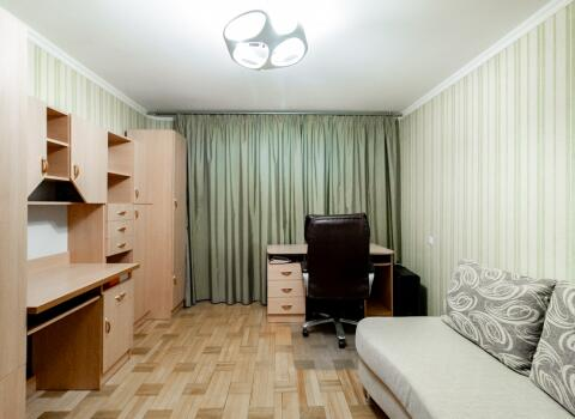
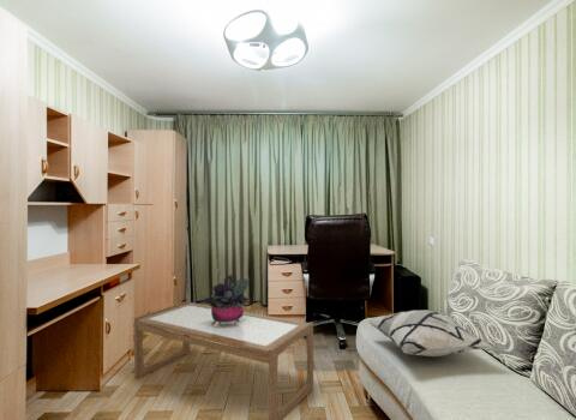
+ coffee table (221, 350)
+ decorative pillow (422, 331)
+ potted plant (226, 295)
